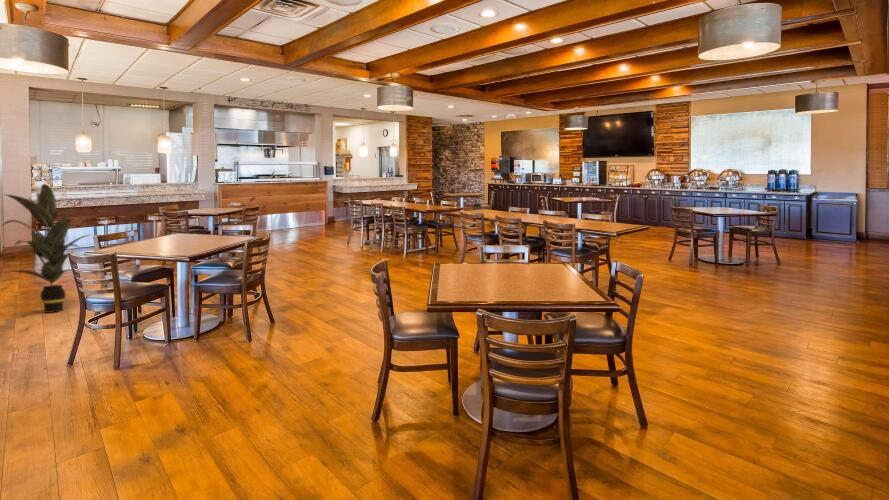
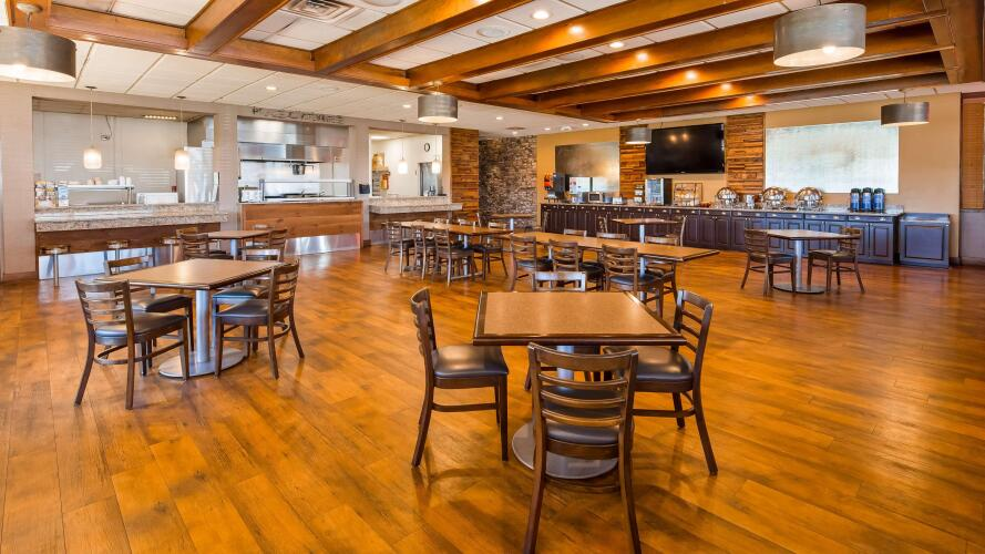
- indoor plant (46, 249)
